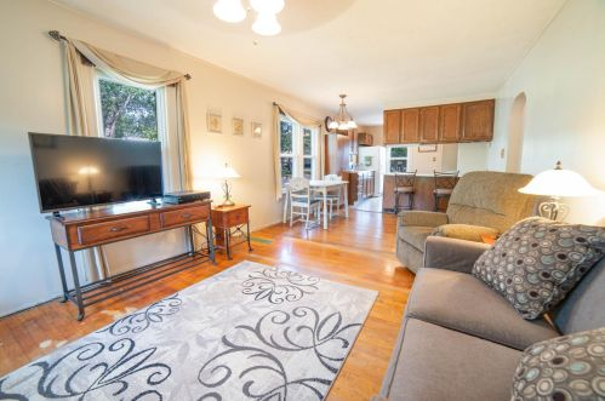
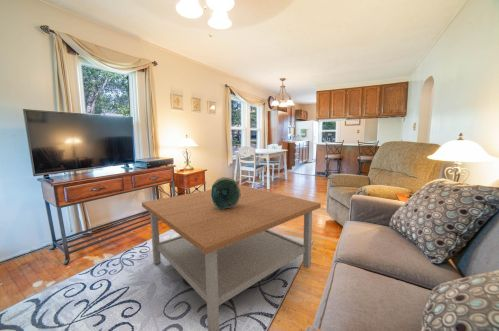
+ decorative bowl (226, 191)
+ coffee table (229, 234)
